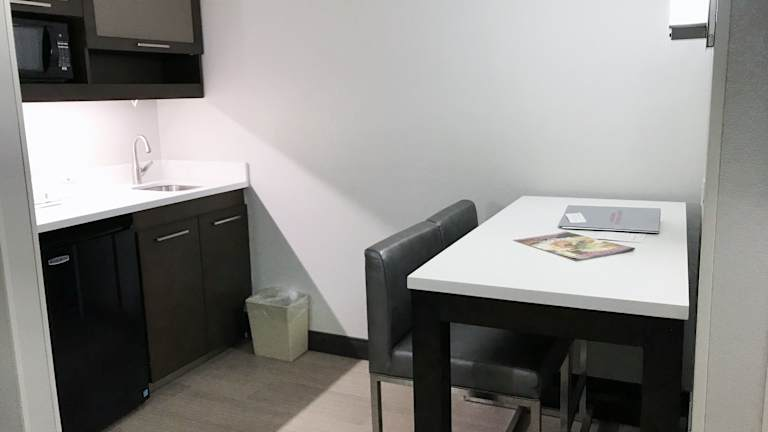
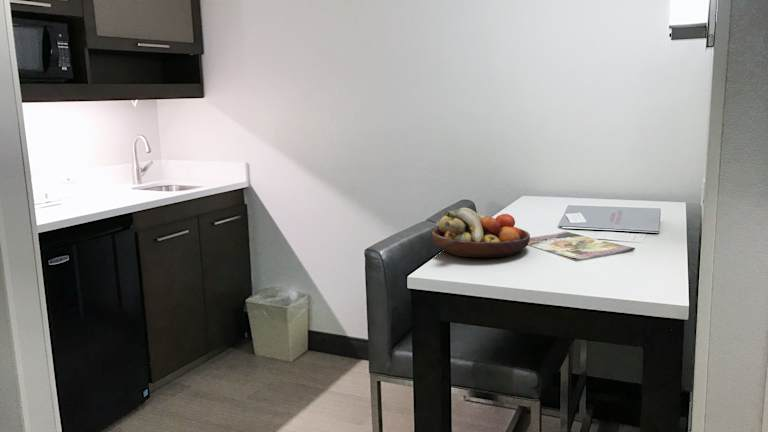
+ fruit bowl (480, 229)
